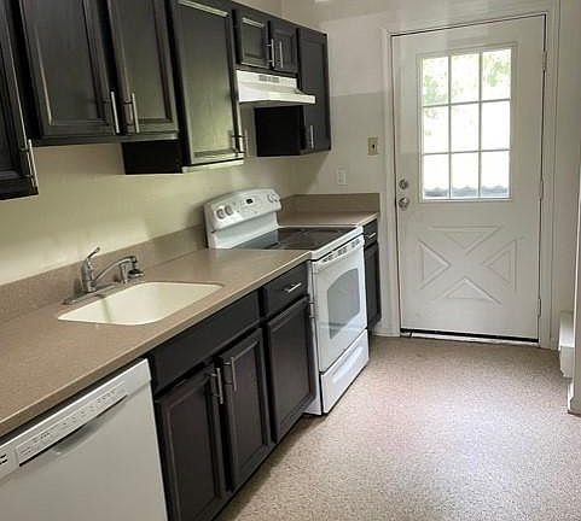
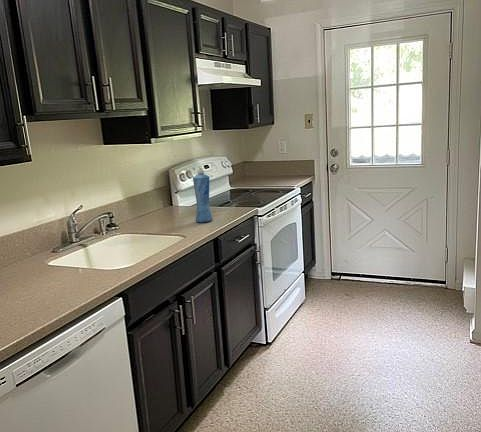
+ squeeze bottle (202, 194)
